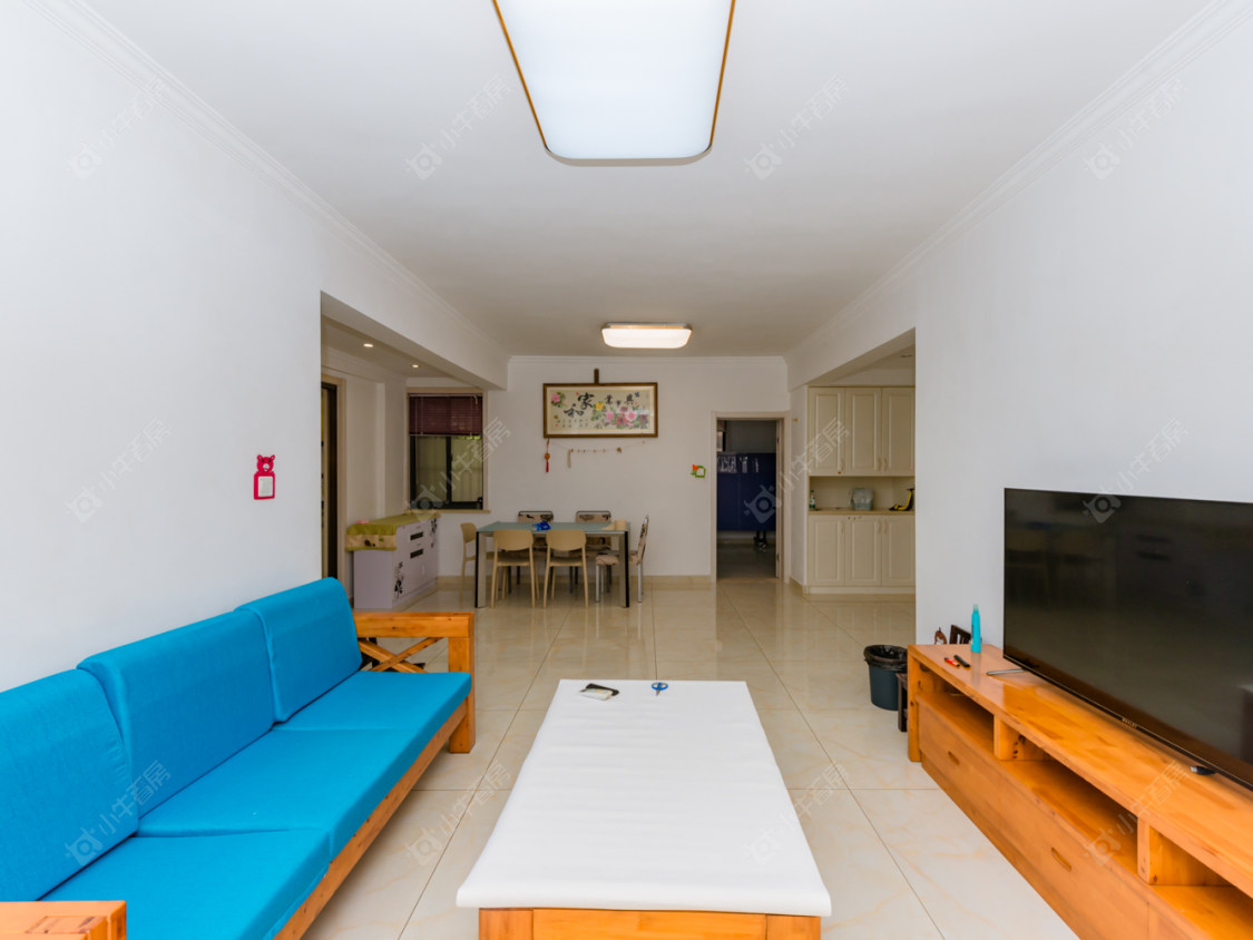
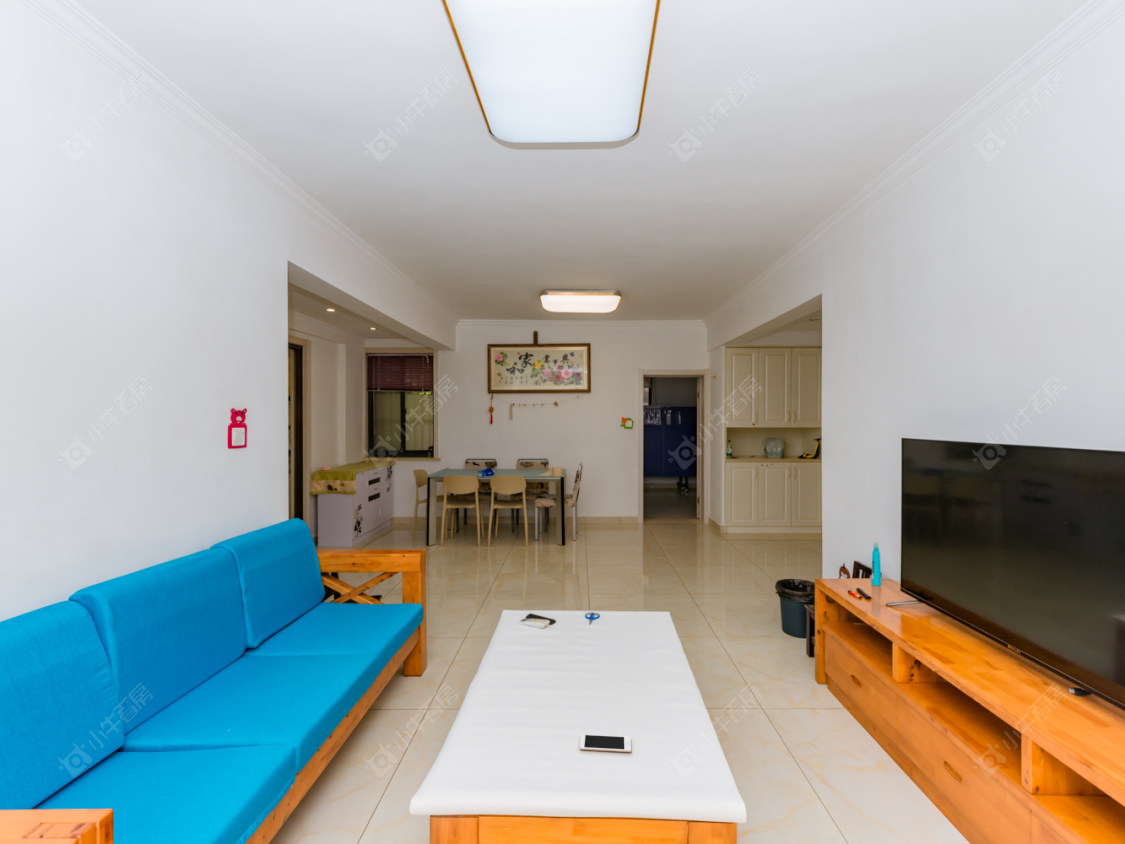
+ cell phone (605, 743)
